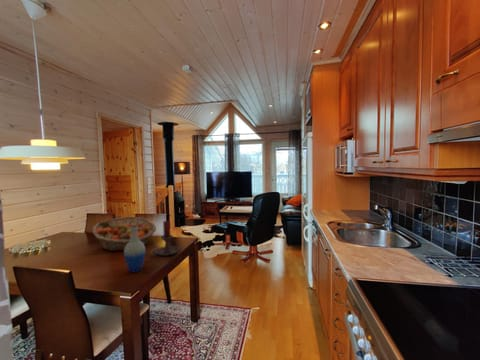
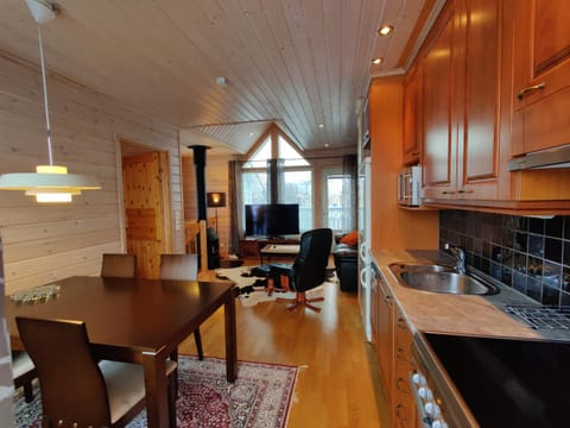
- candle holder (164, 237)
- fruit basket (126, 232)
- bottle (134, 247)
